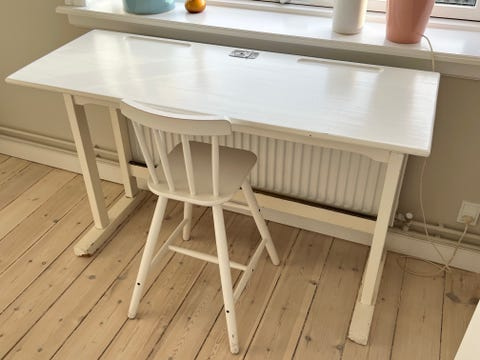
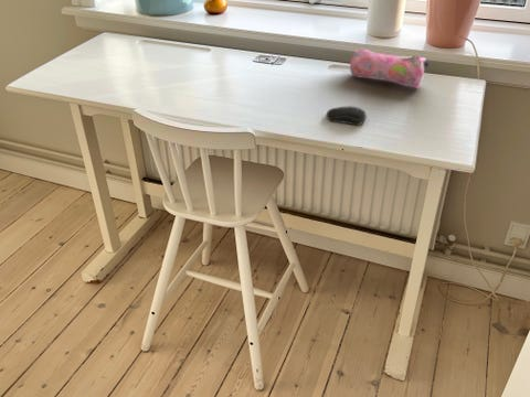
+ pencil case (388, 66)
+ computer mouse (346, 112)
